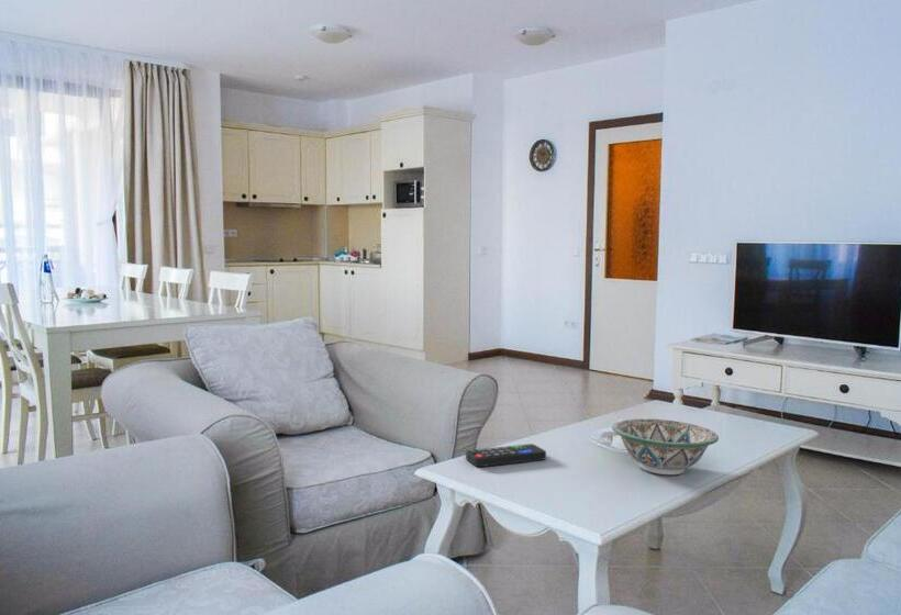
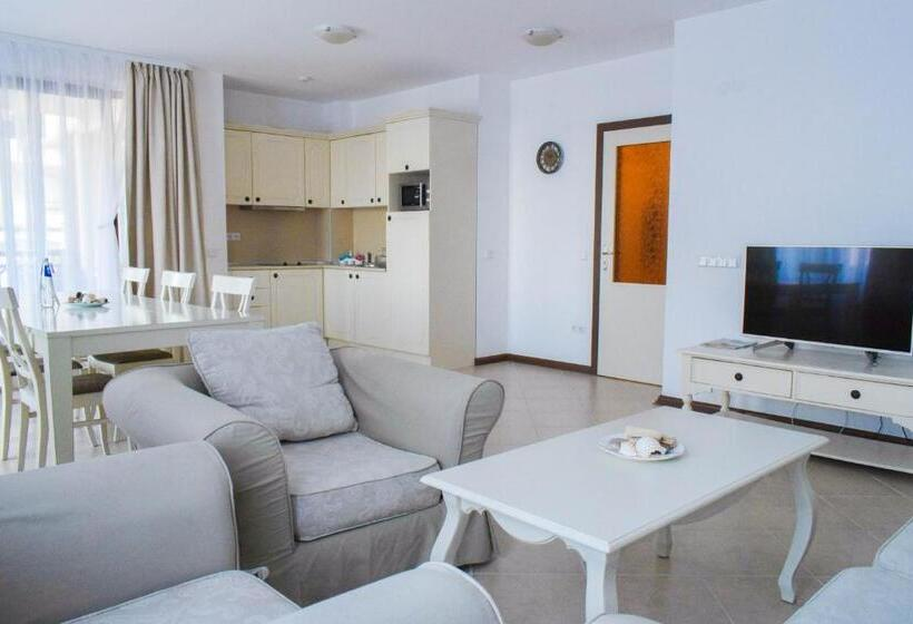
- remote control (505, 454)
- decorative bowl (664, 448)
